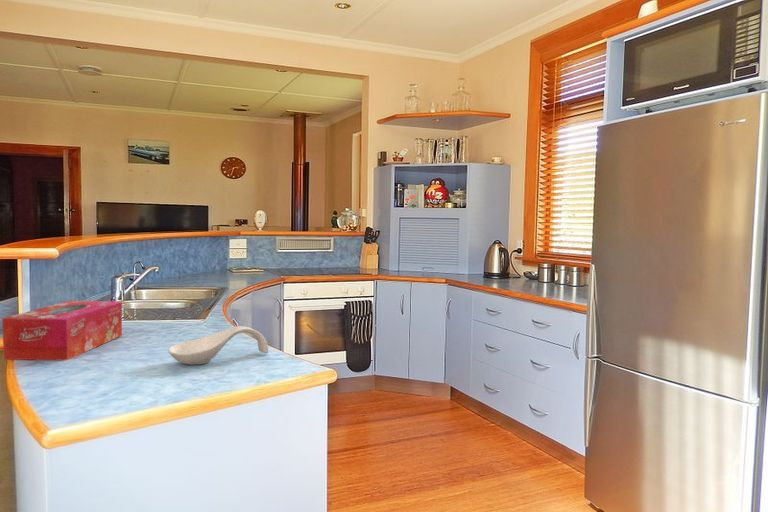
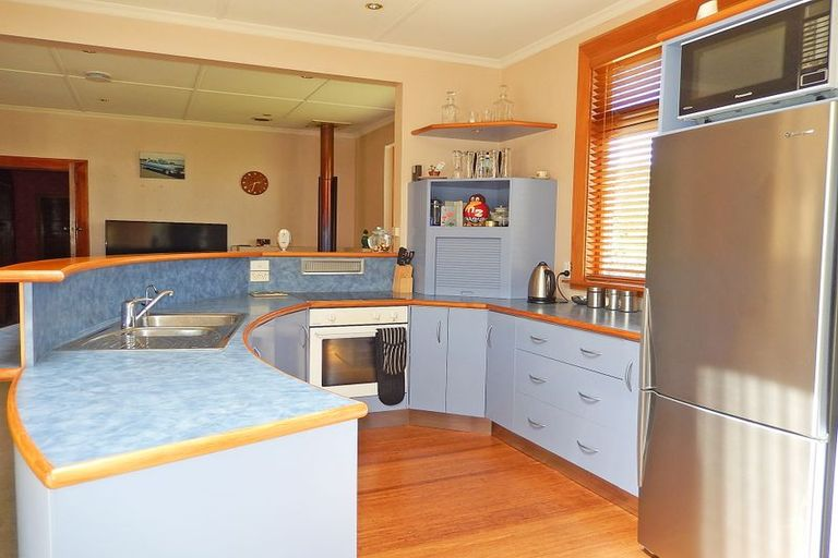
- tissue box (68, 327)
- spoon rest (219, 343)
